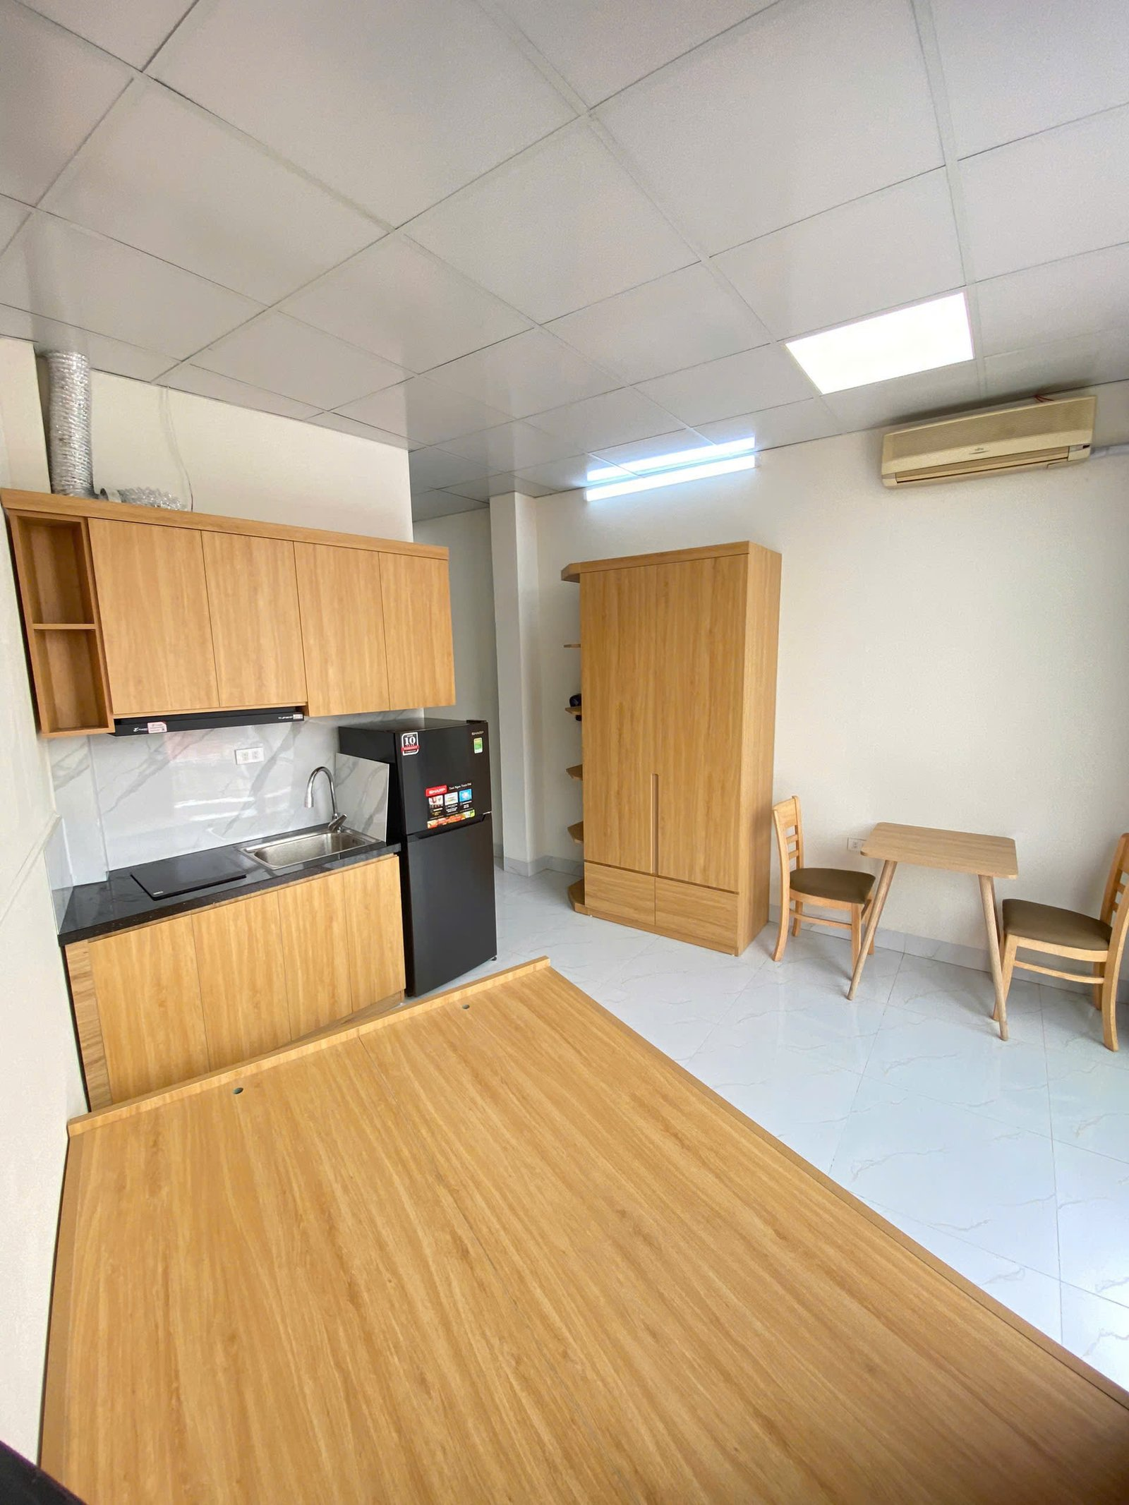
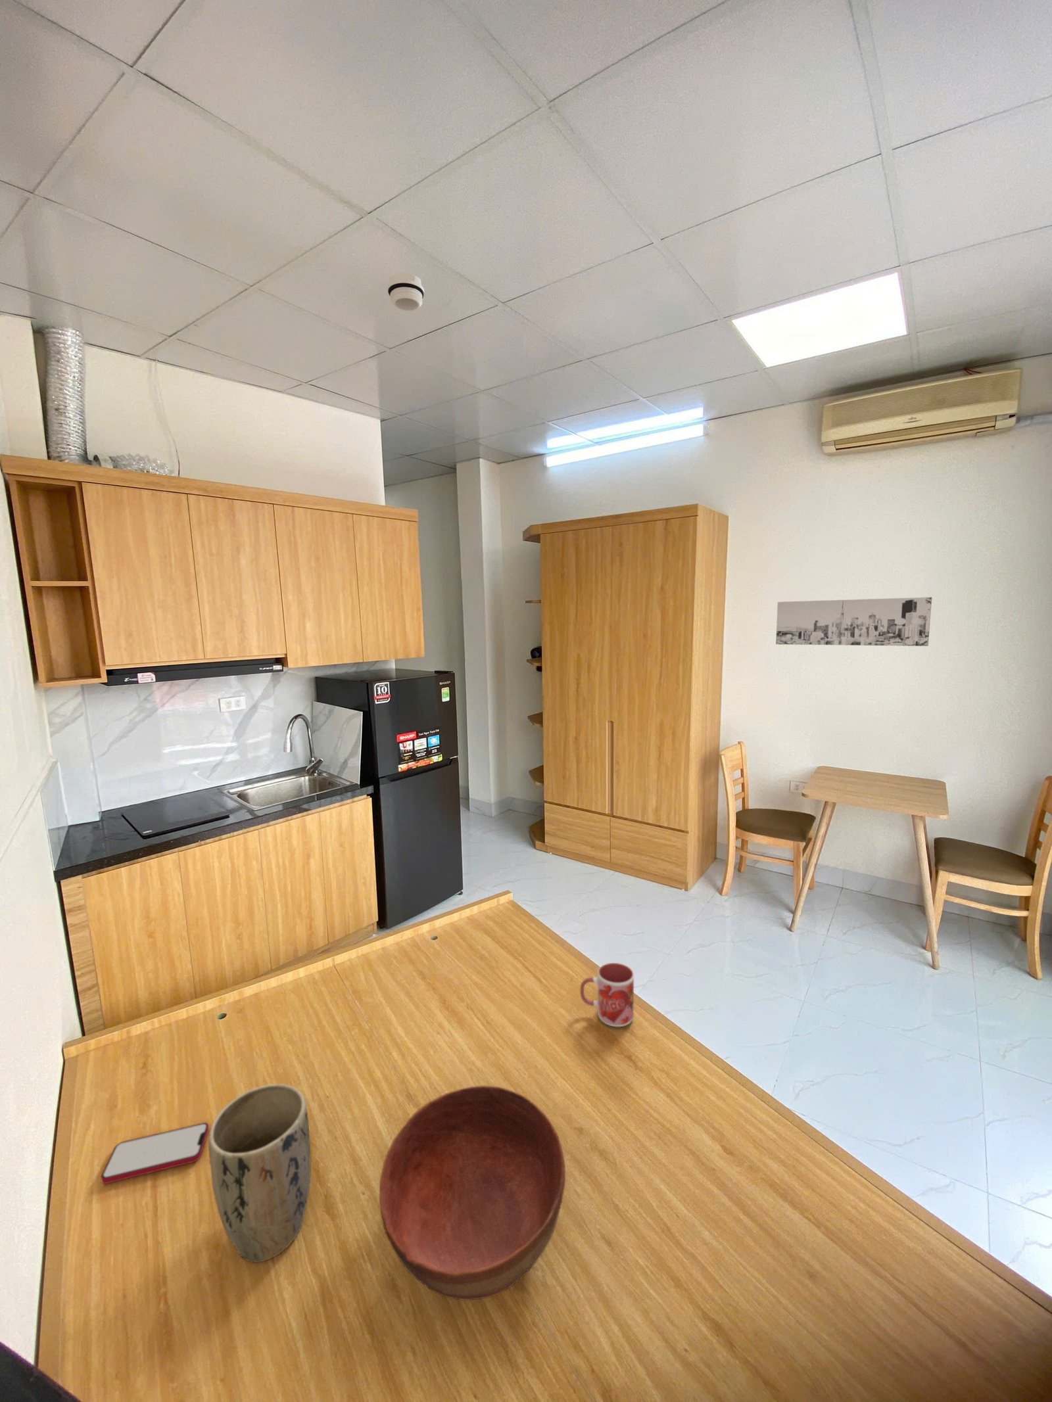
+ plant pot (264, 1174)
+ wall art (849, 622)
+ smartphone (157, 1151)
+ smoke detector (406, 293)
+ mug (607, 992)
+ bowl (475, 1201)
